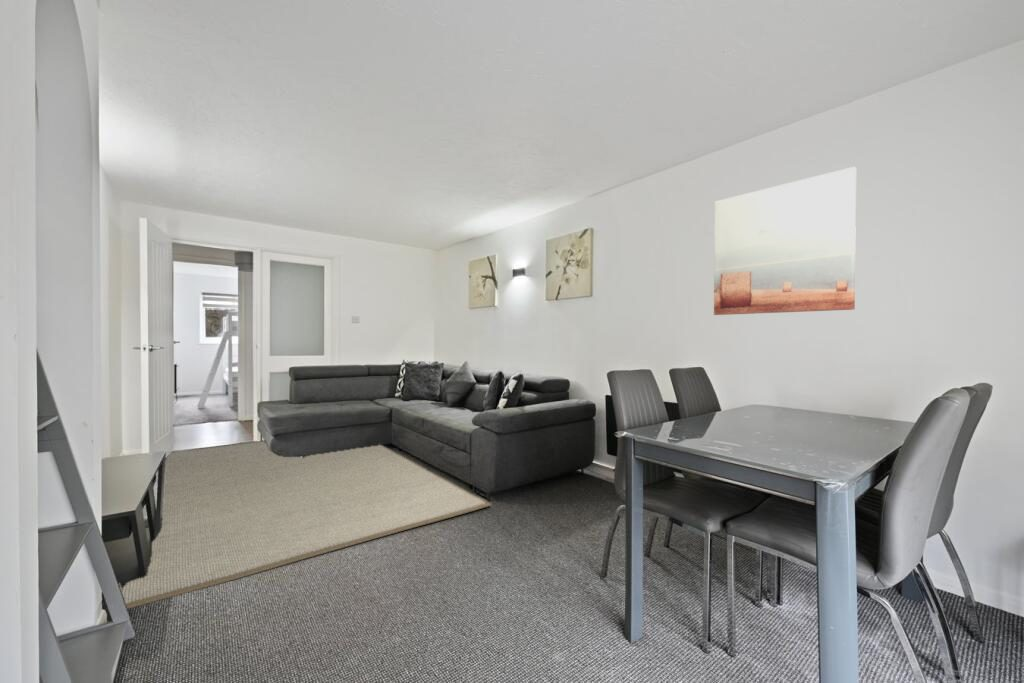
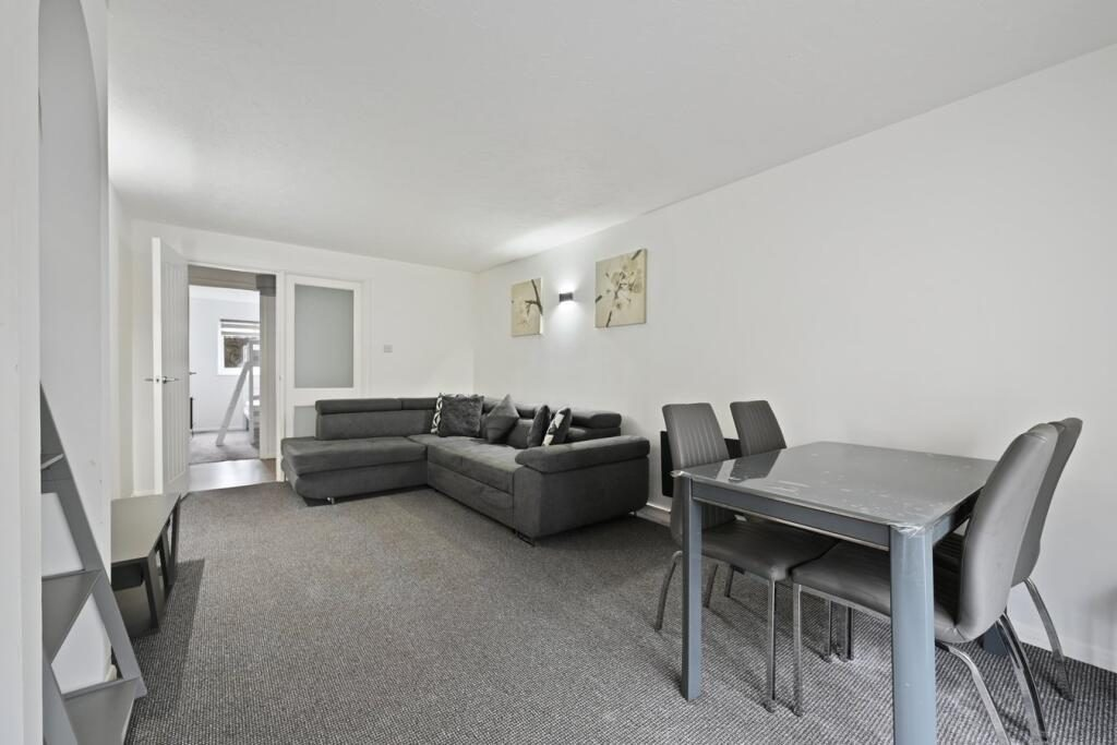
- wall art (777, 249)
- rug (262, 481)
